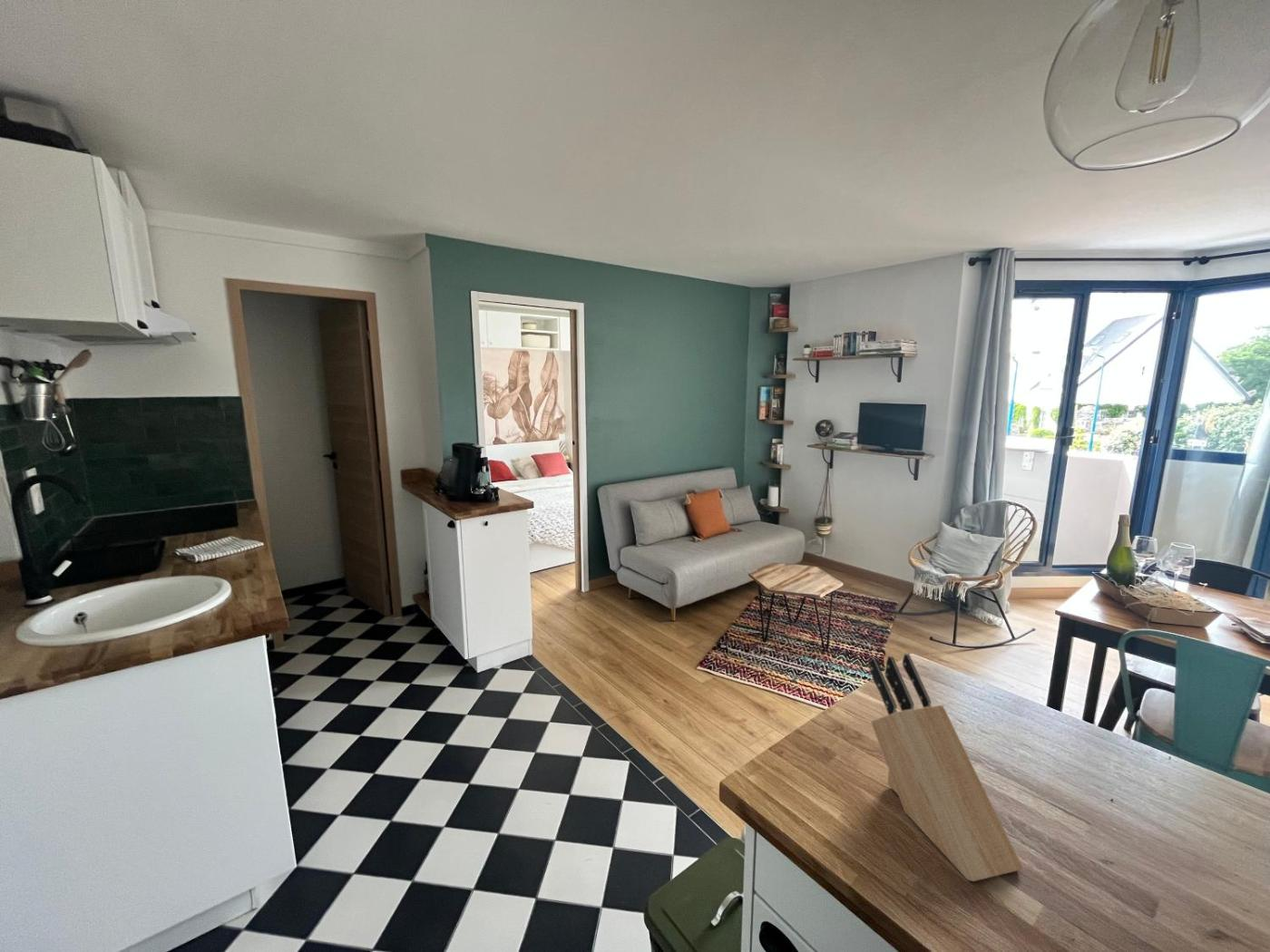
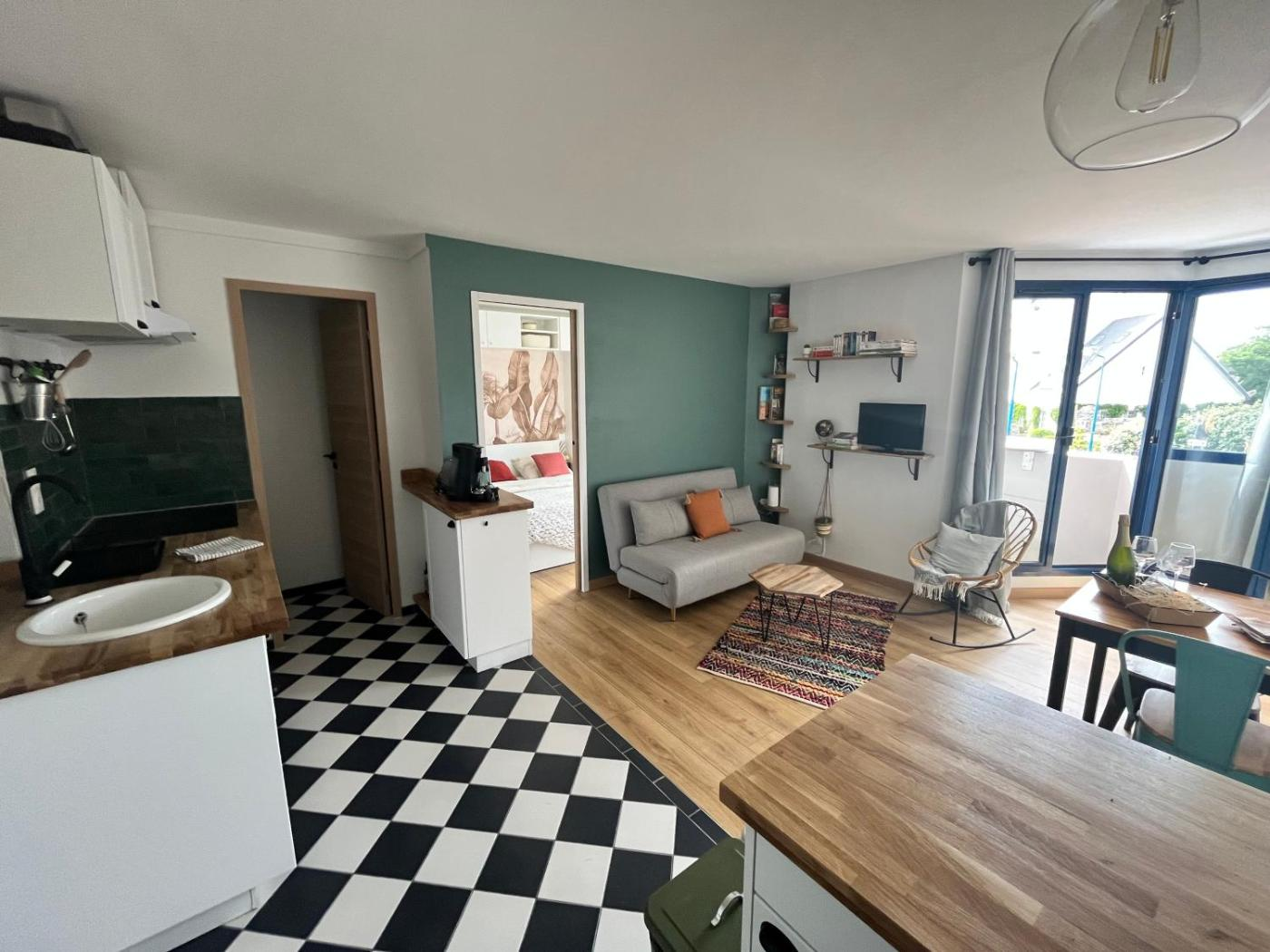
- knife block (932, 748)
